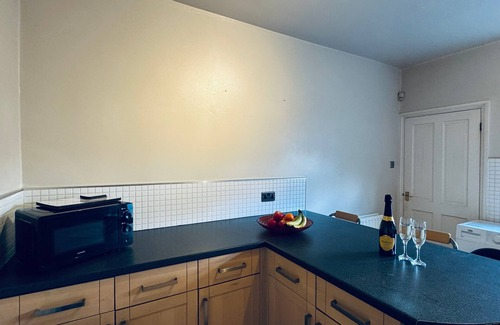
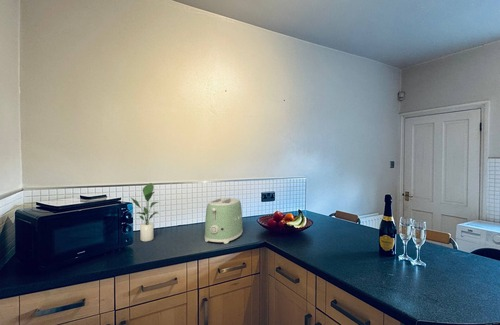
+ toaster (224, 217)
+ potted plant (145, 212)
